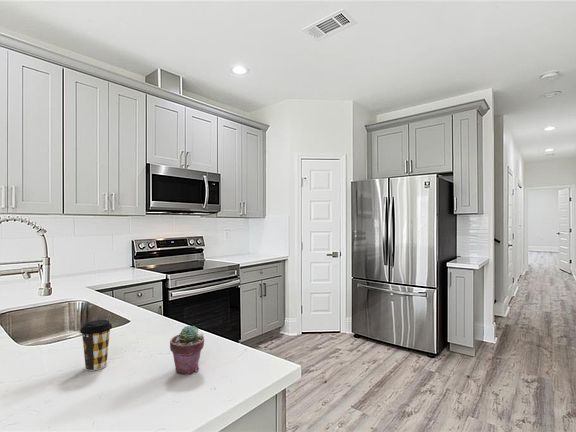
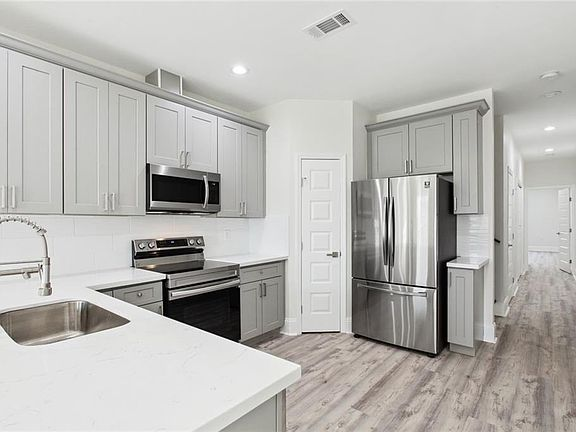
- potted succulent (187, 347)
- coffee cup (96, 344)
